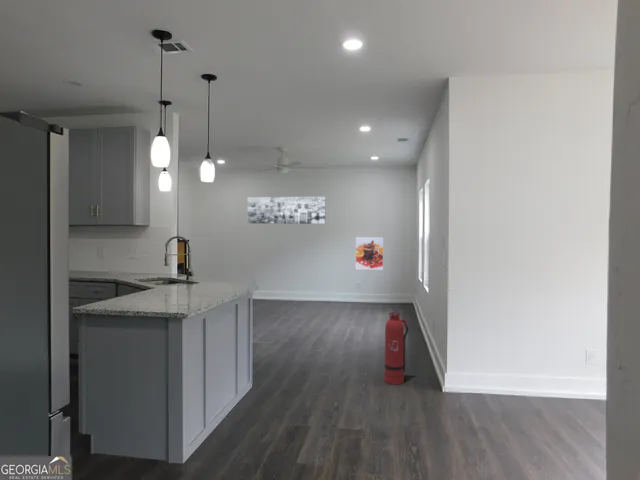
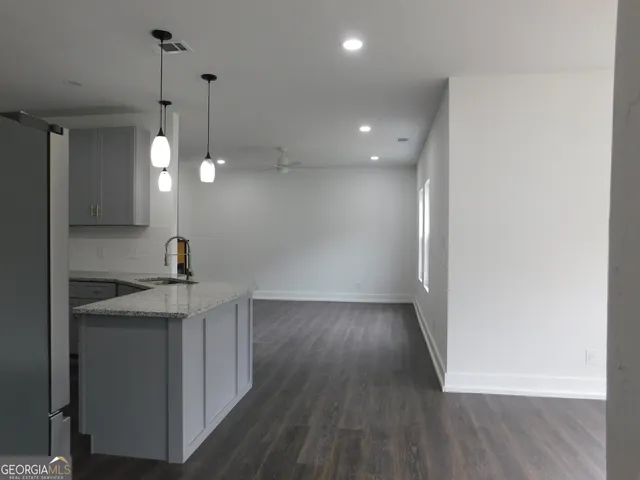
- wall art (286, 210)
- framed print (369, 253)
- fire extinguisher (396, 347)
